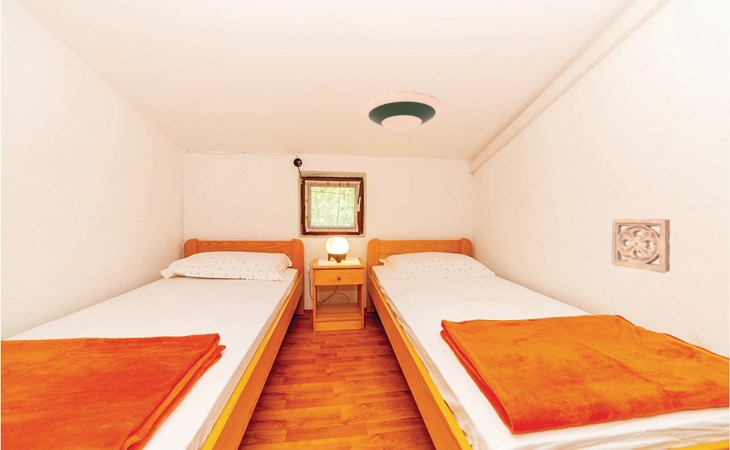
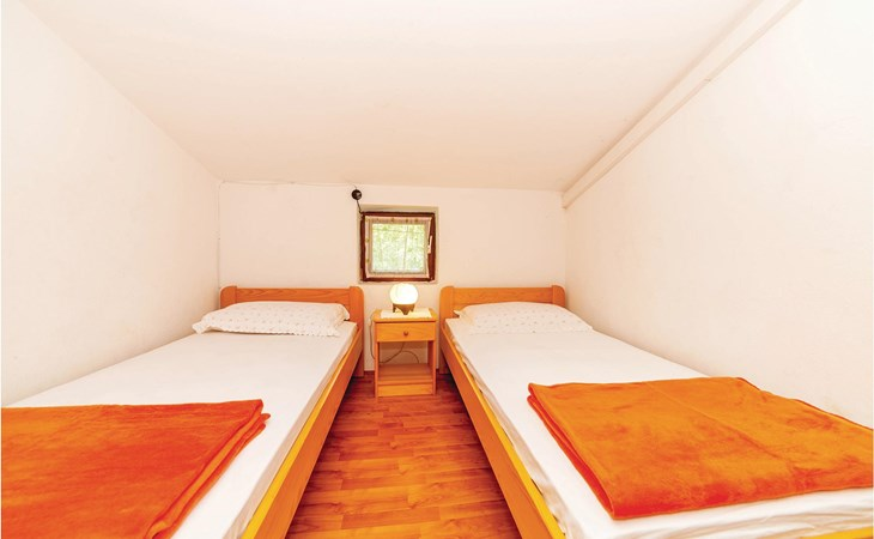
- wall ornament (638, 243)
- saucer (401, 119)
